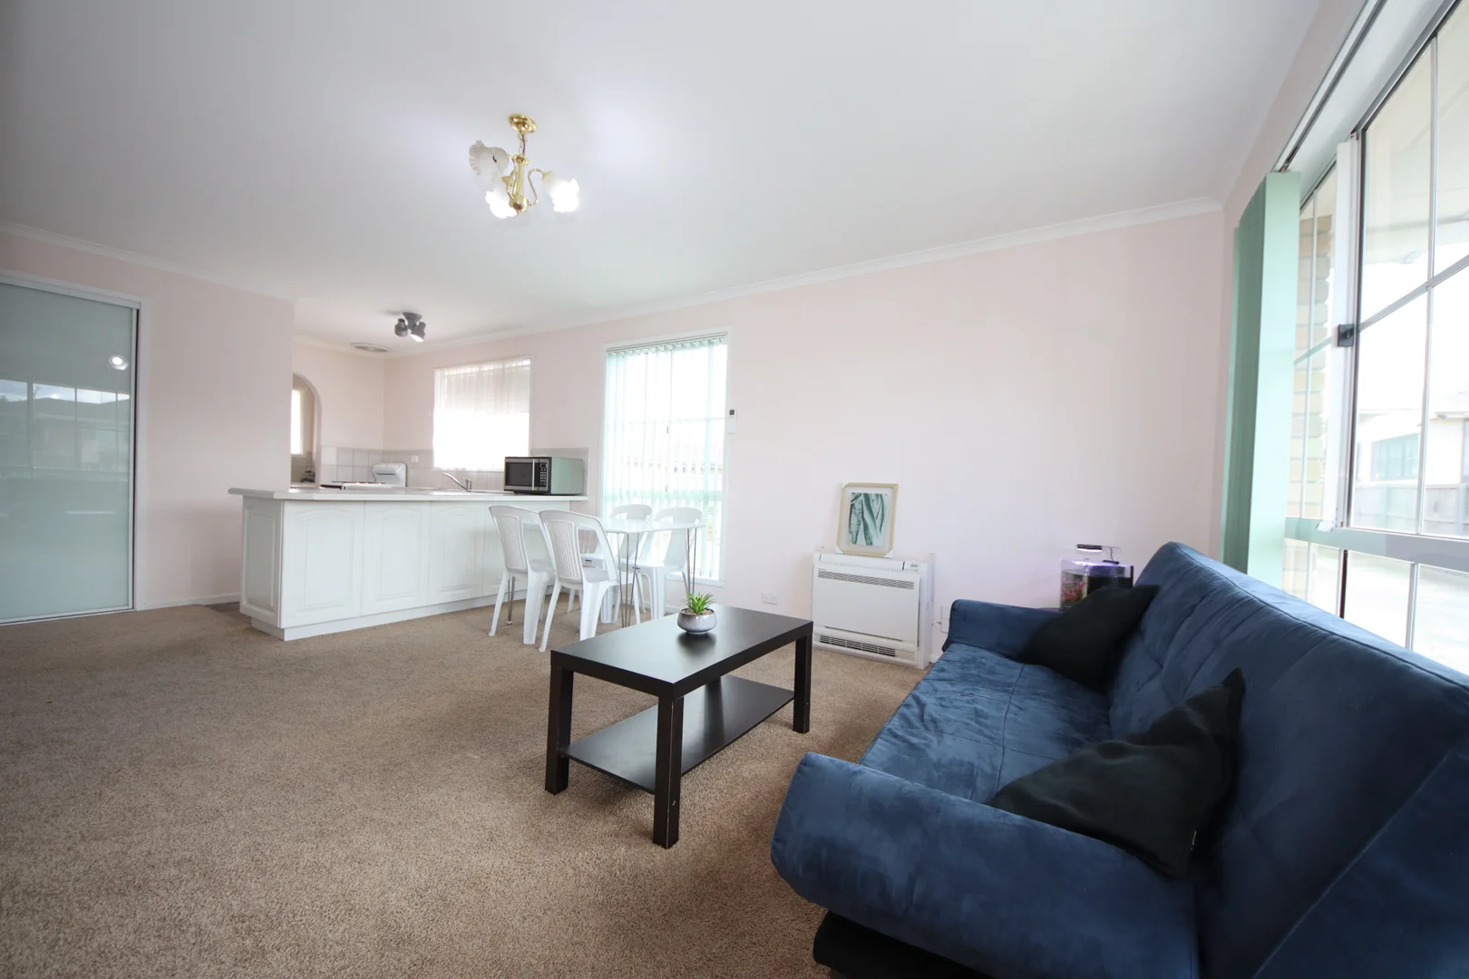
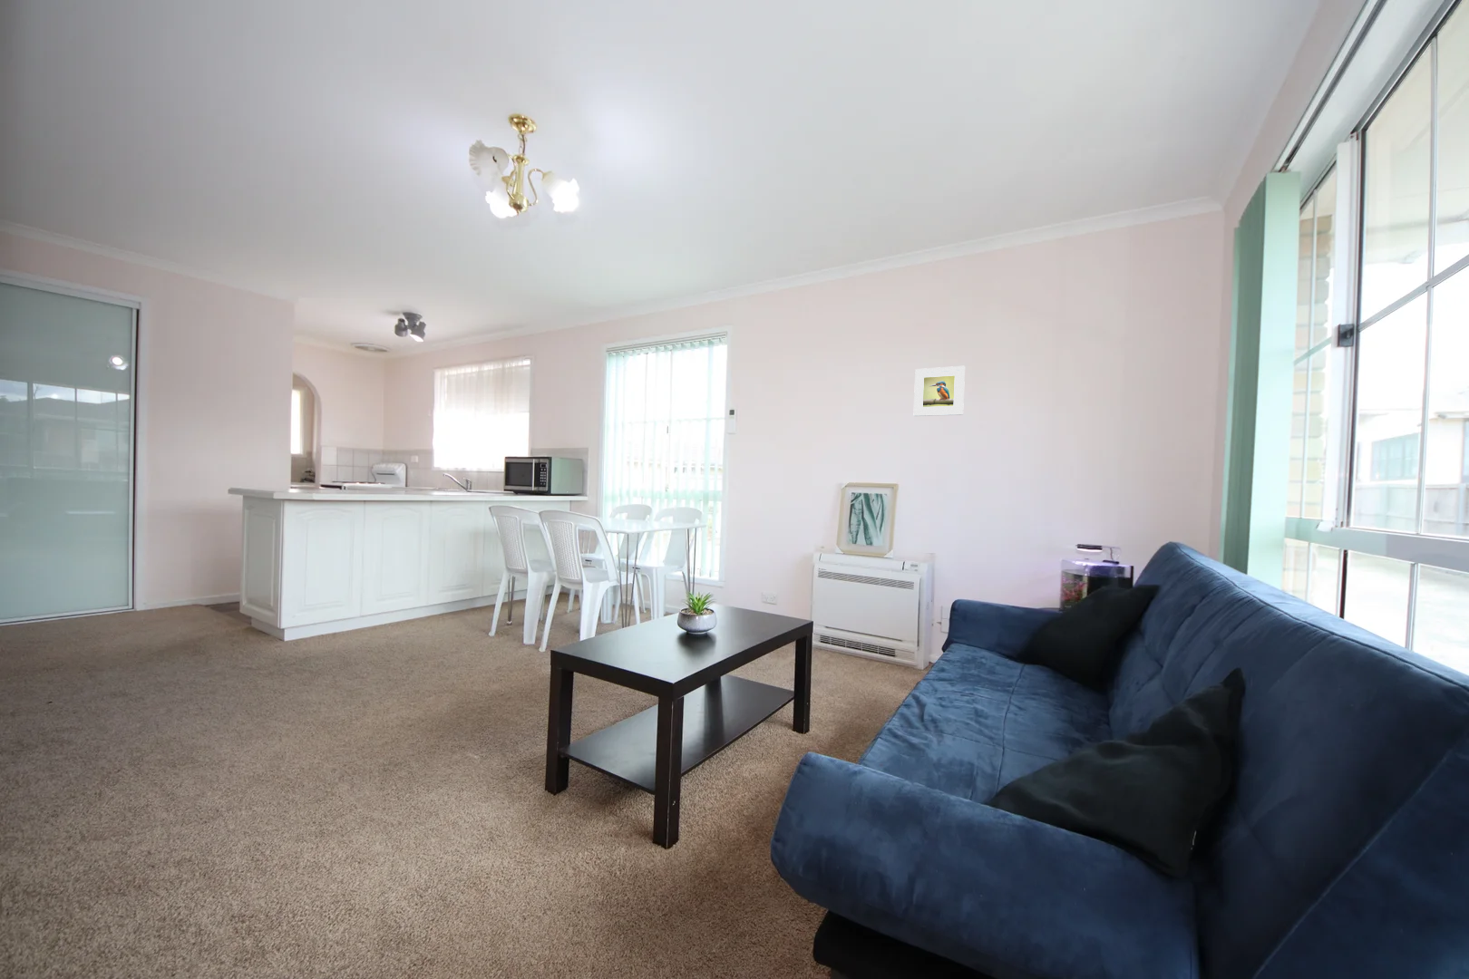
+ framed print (939, 391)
